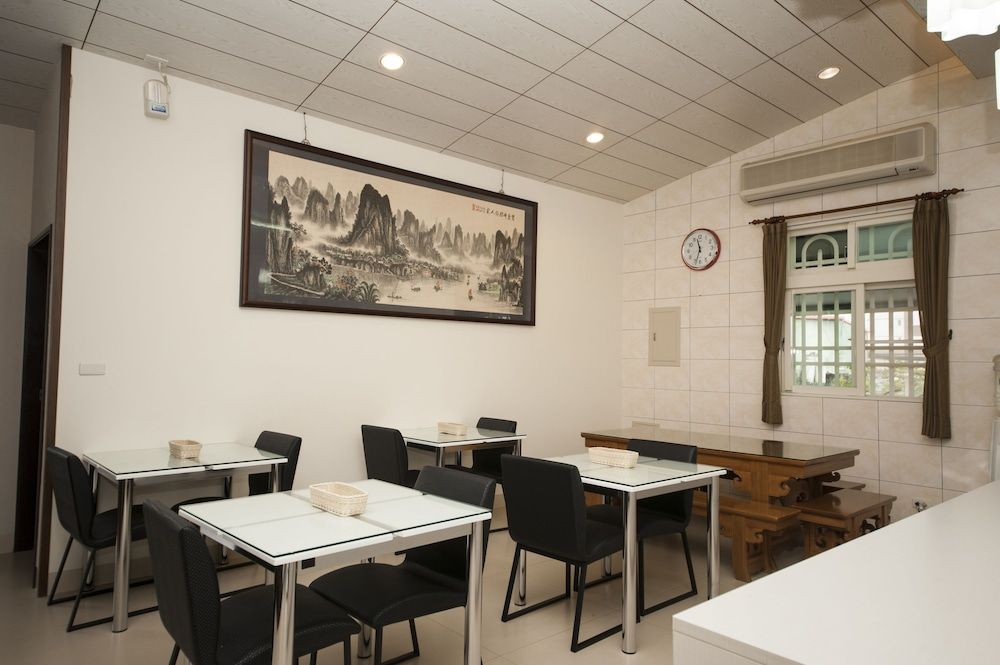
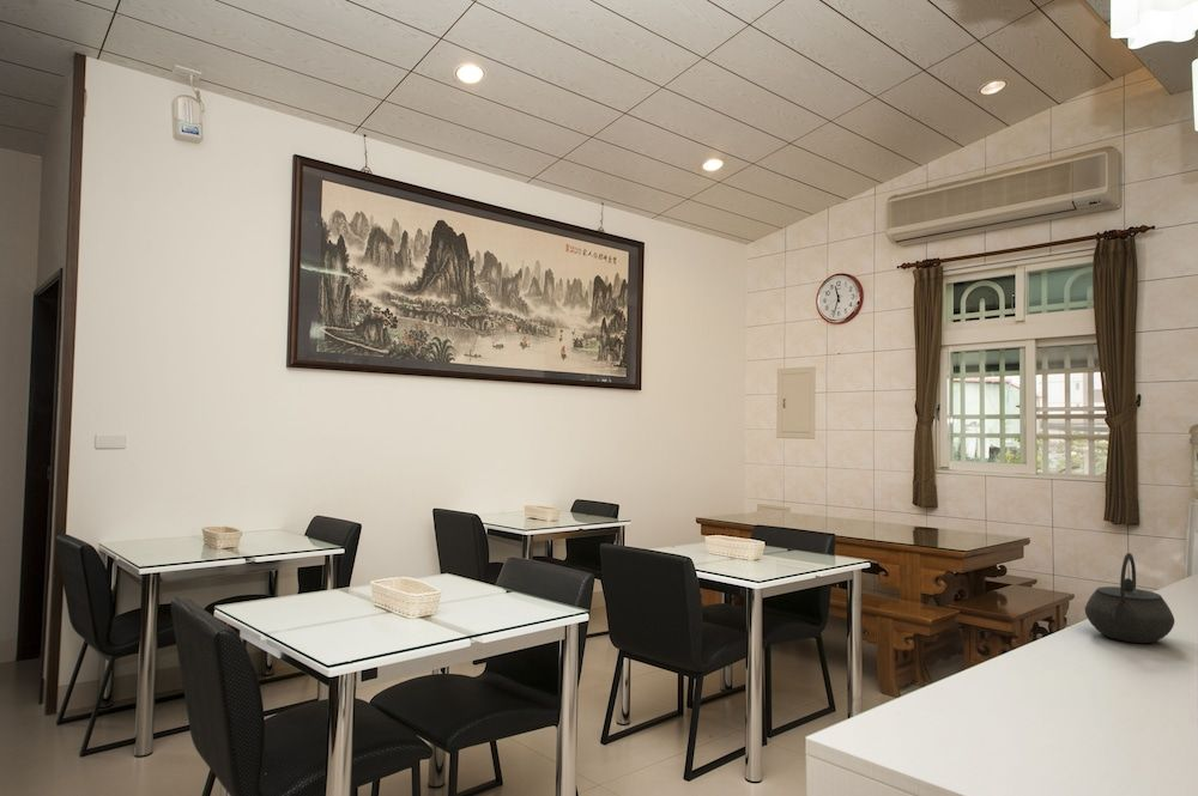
+ kettle (1127, 595)
